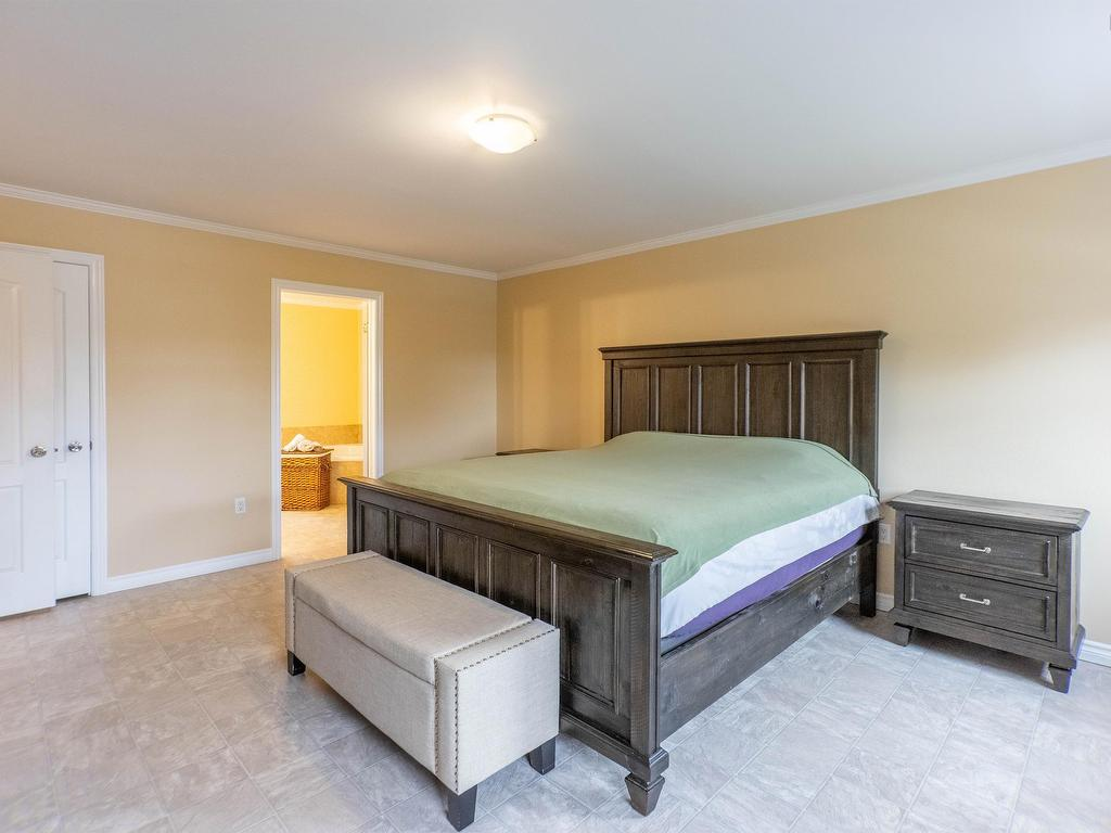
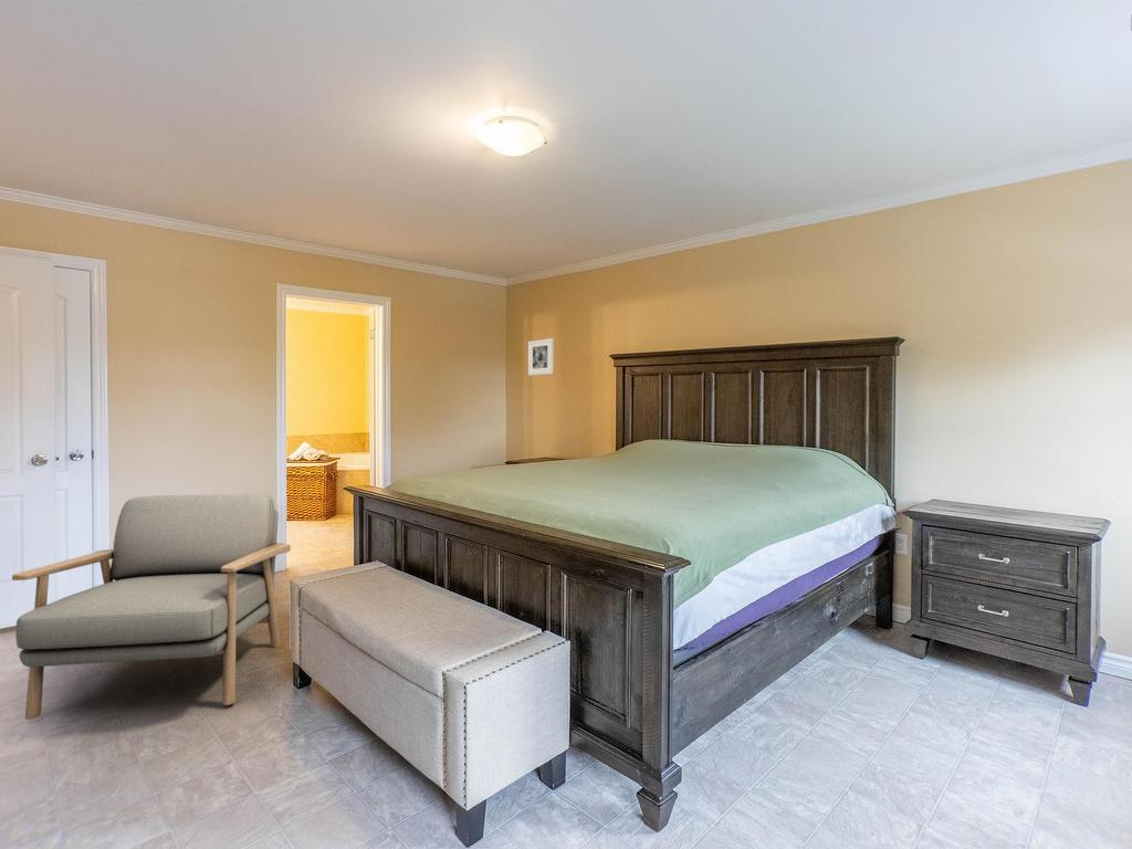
+ armchair (168, 591)
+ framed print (539, 357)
